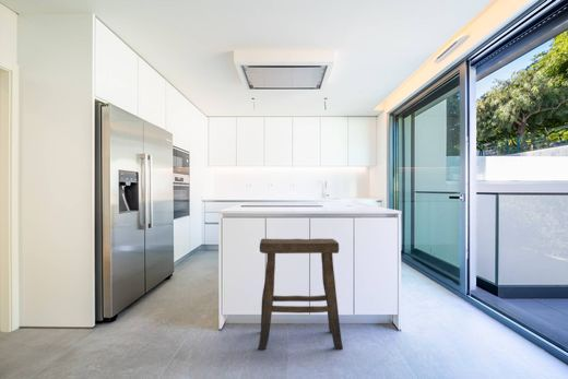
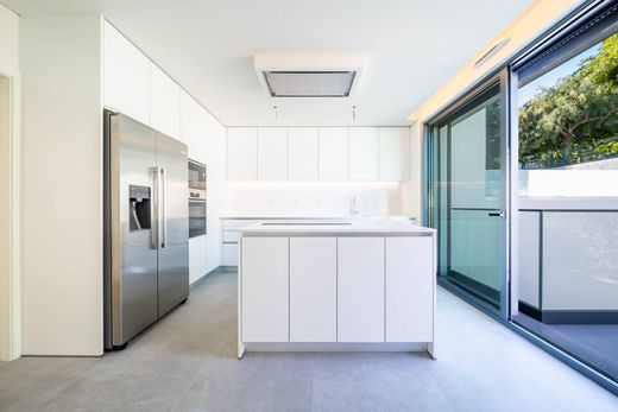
- stool (299, 296)
